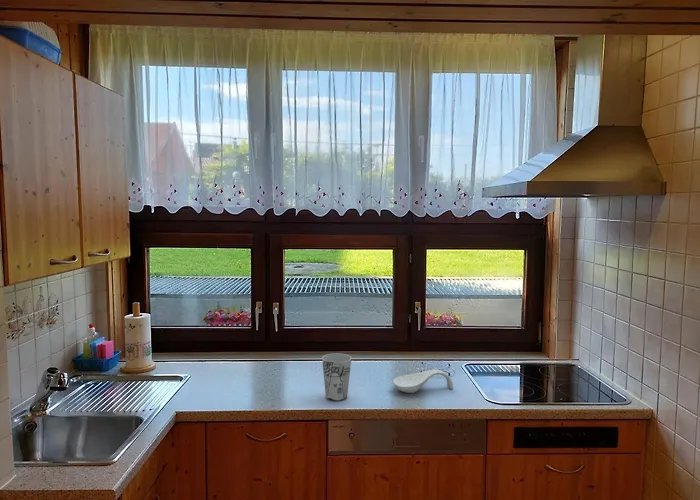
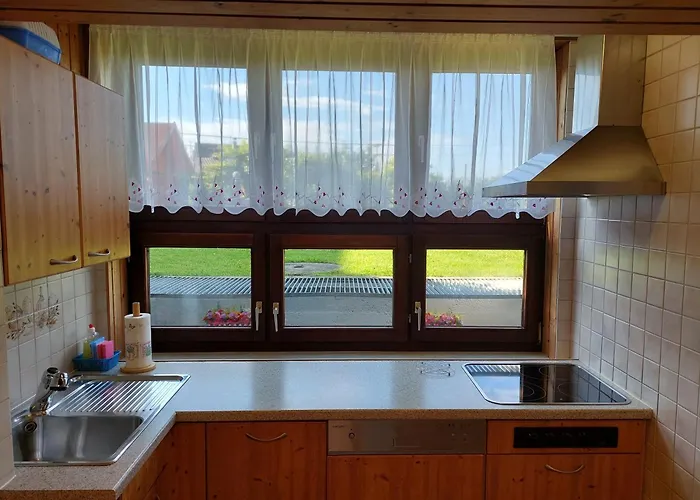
- spoon rest (422, 380)
- cup (336, 377)
